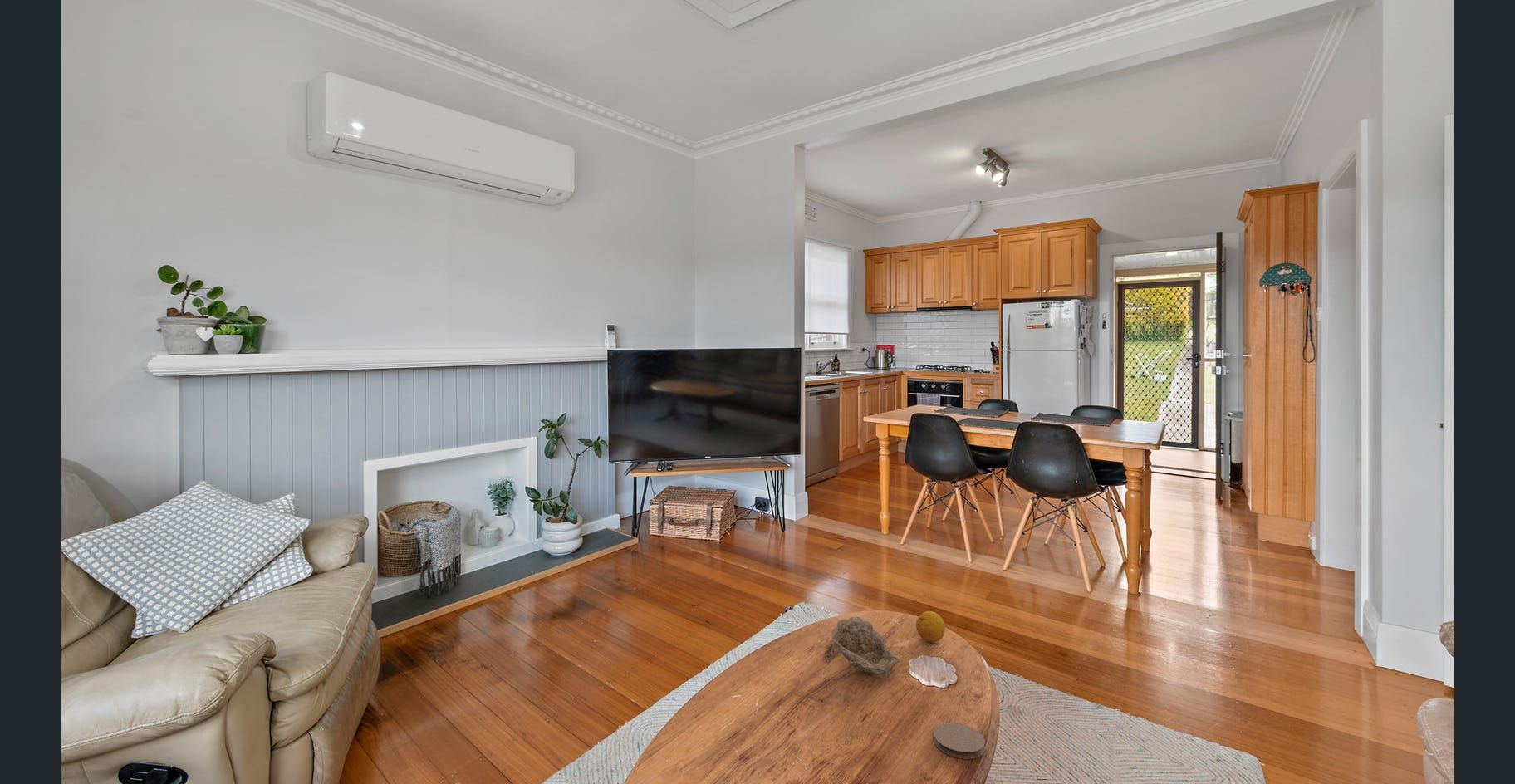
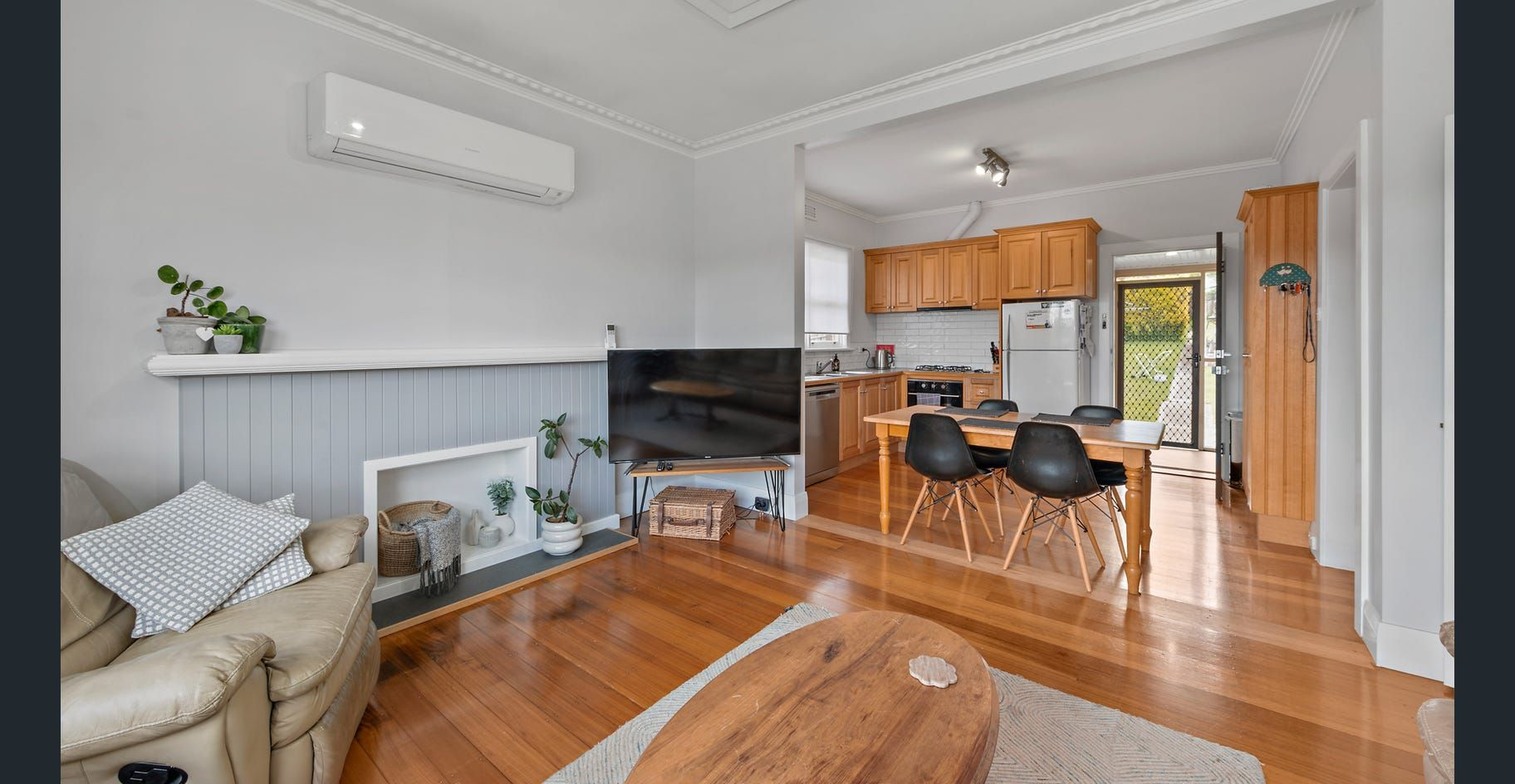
- decorative bowl (864, 648)
- fruit (930, 626)
- coaster (959, 740)
